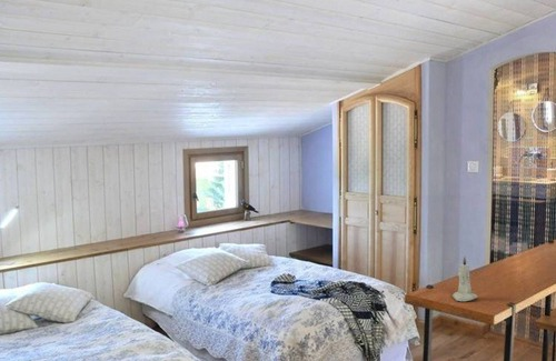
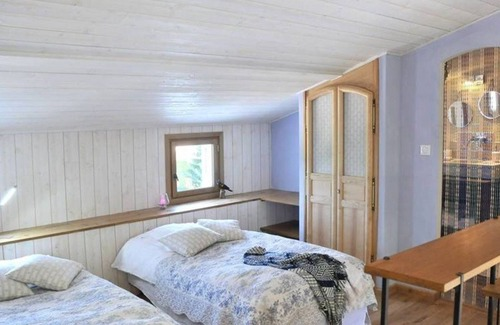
- candle (464, 277)
